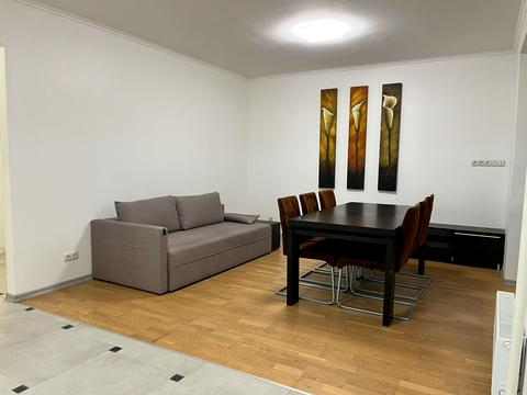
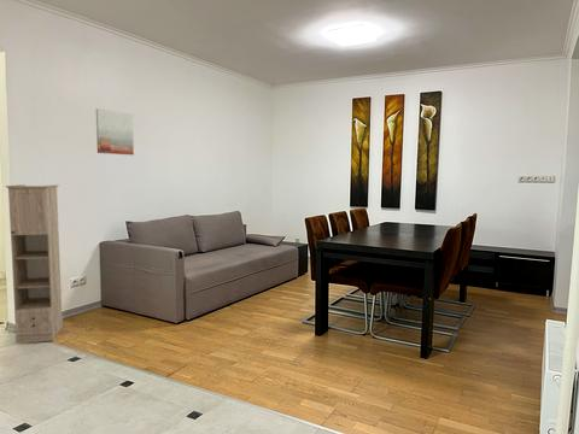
+ wall art (115, 133)
+ storage cabinet (36, 262)
